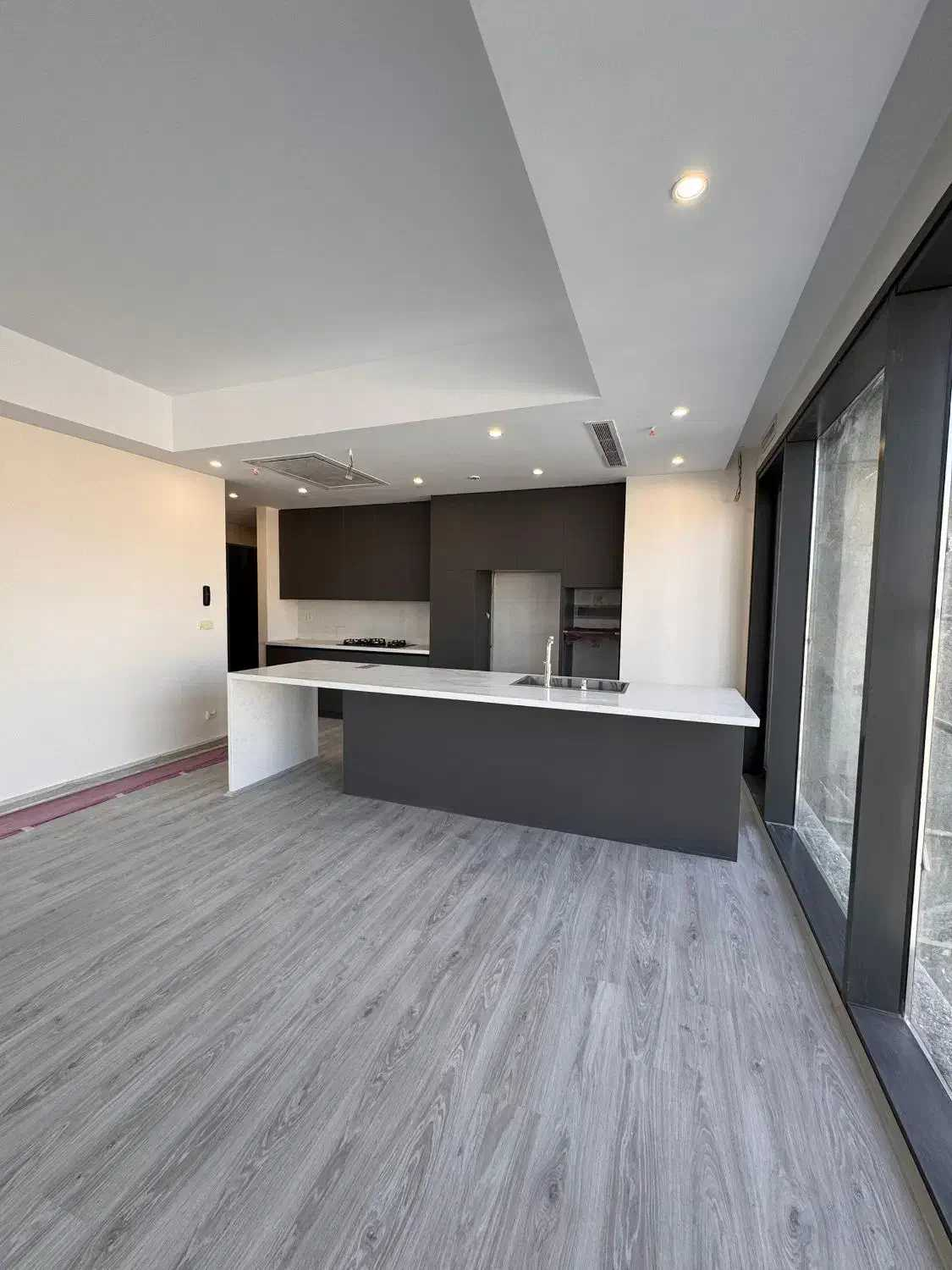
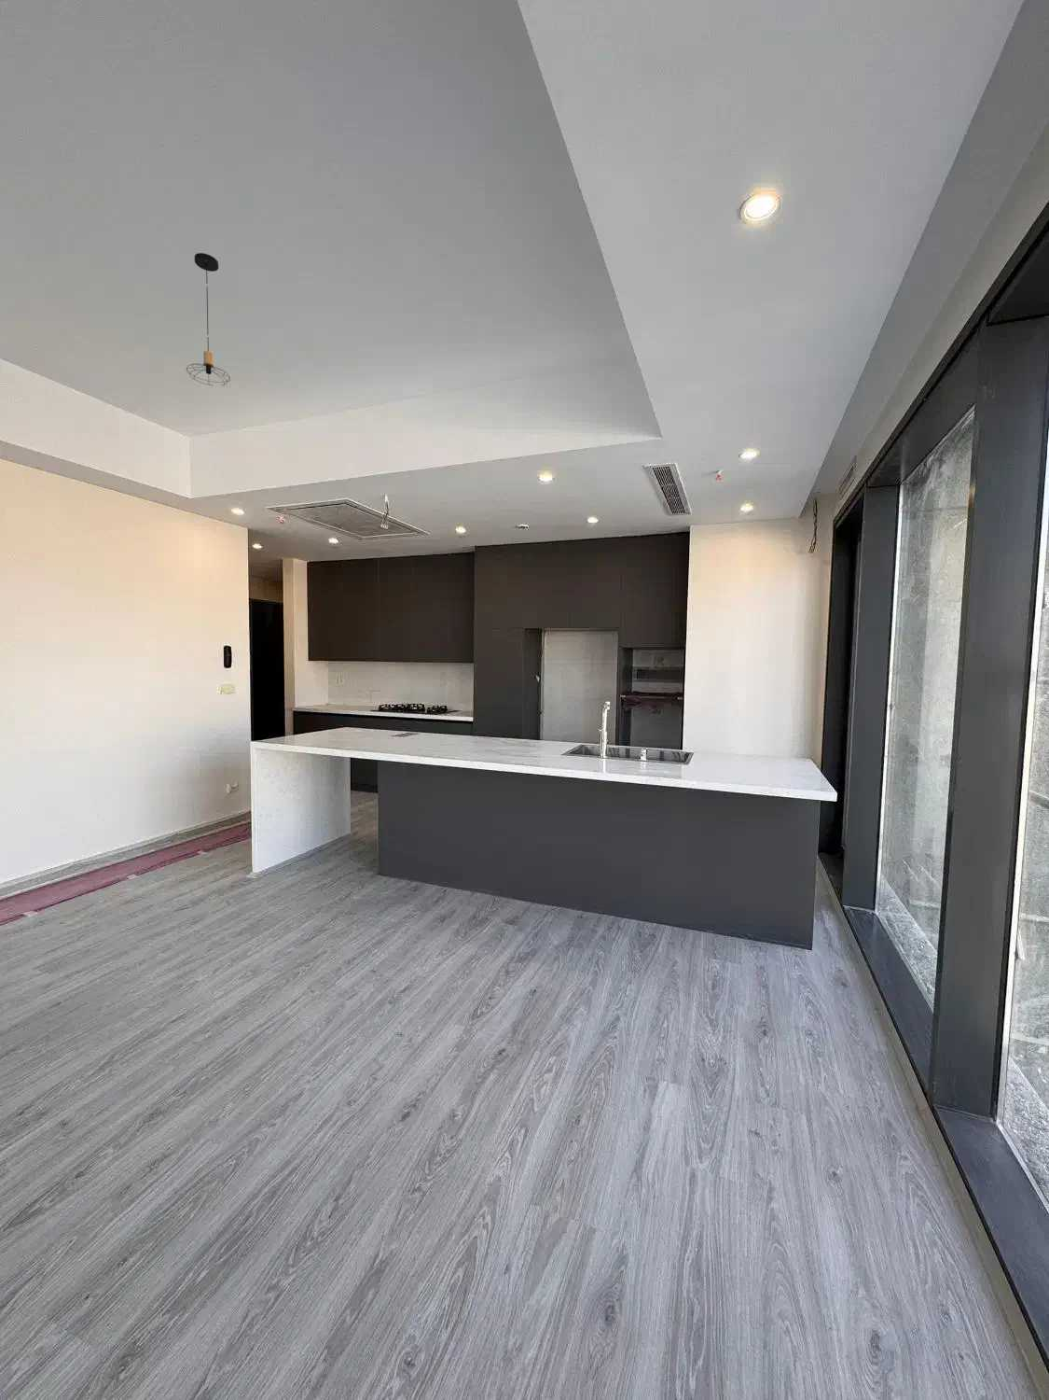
+ pendant light (207, 324)
